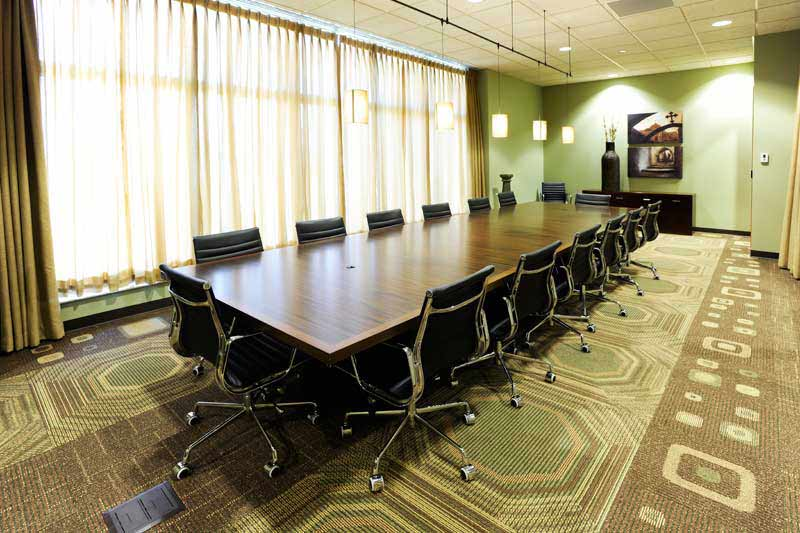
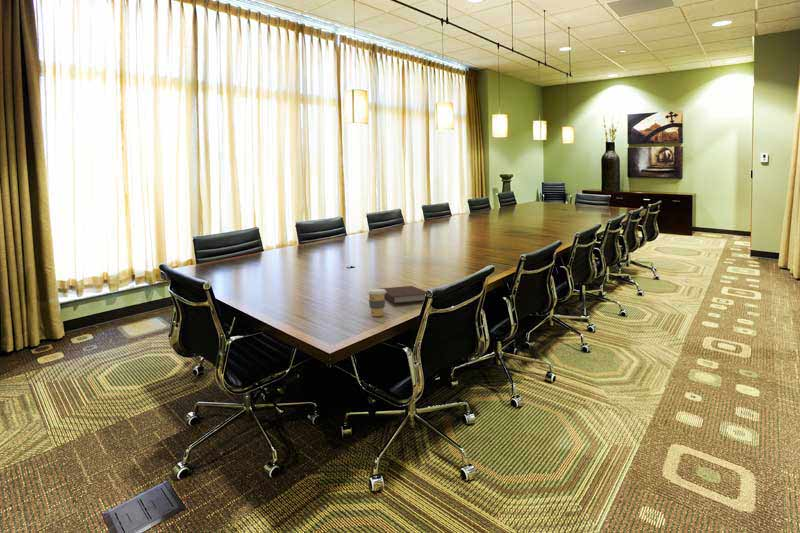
+ coffee cup (377, 302)
+ notebook (403, 294)
